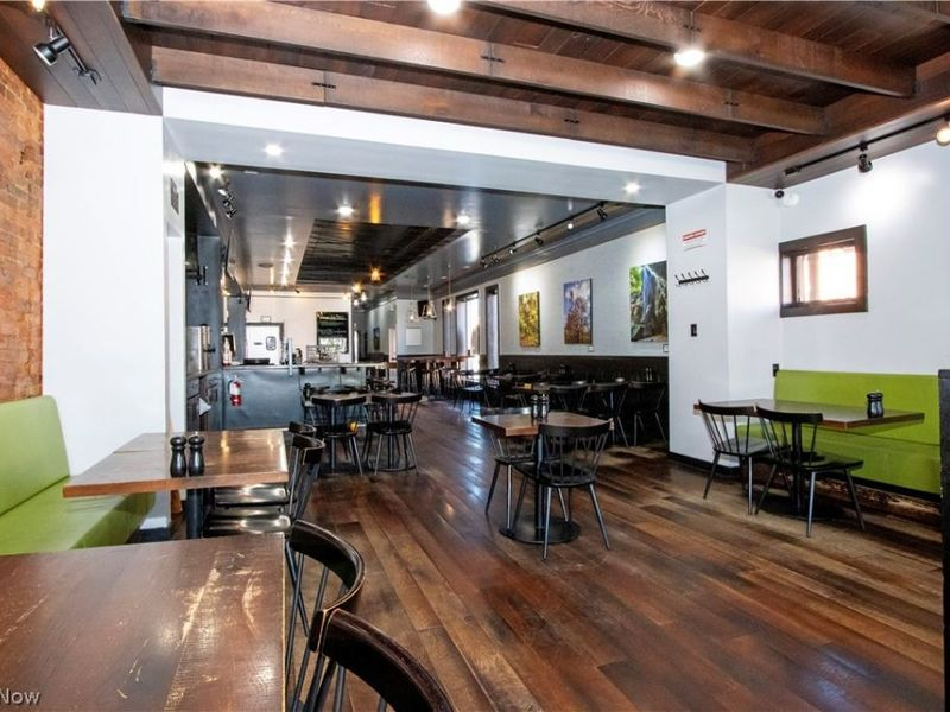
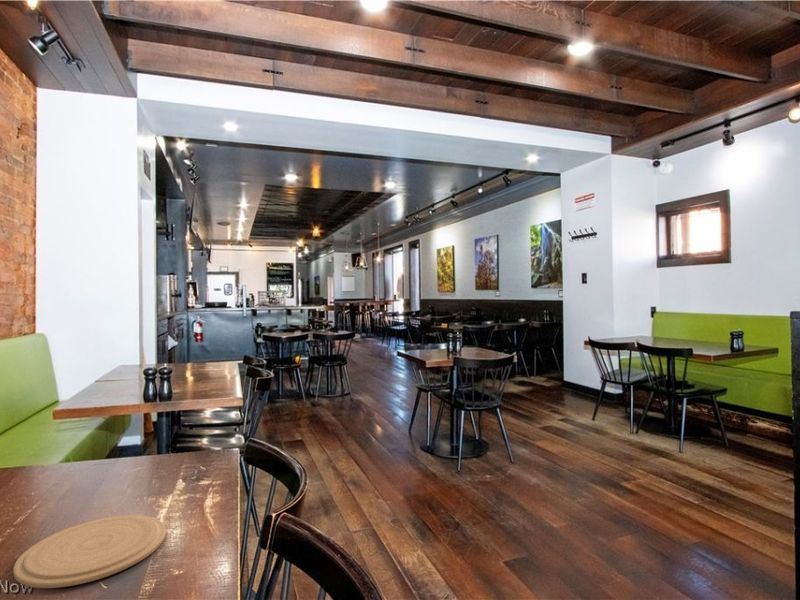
+ plate (95, 545)
